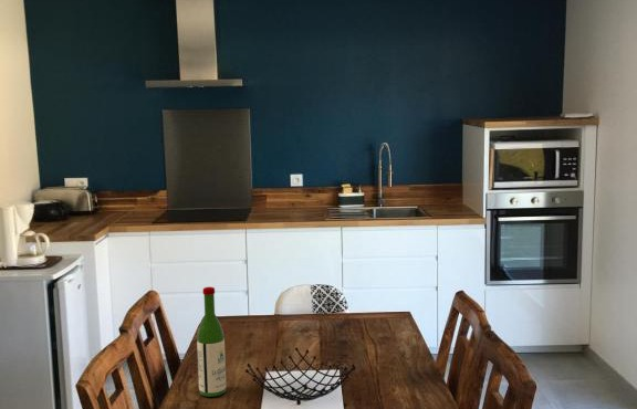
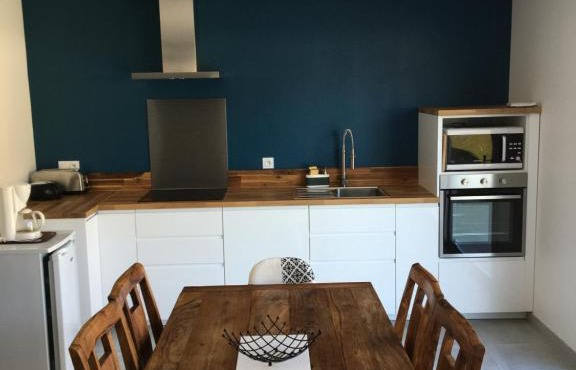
- wine bottle (210, 340)
